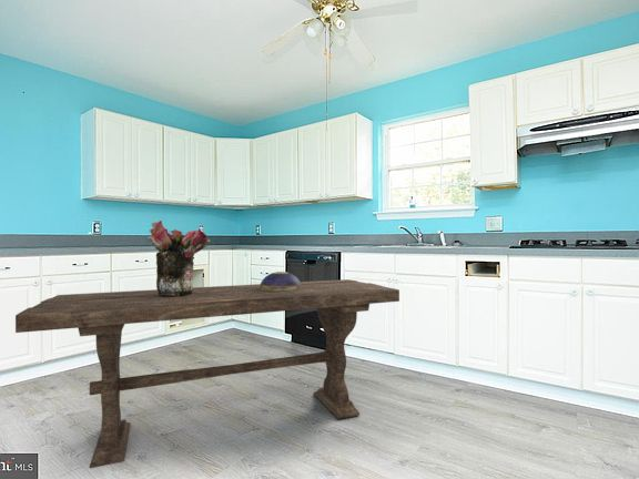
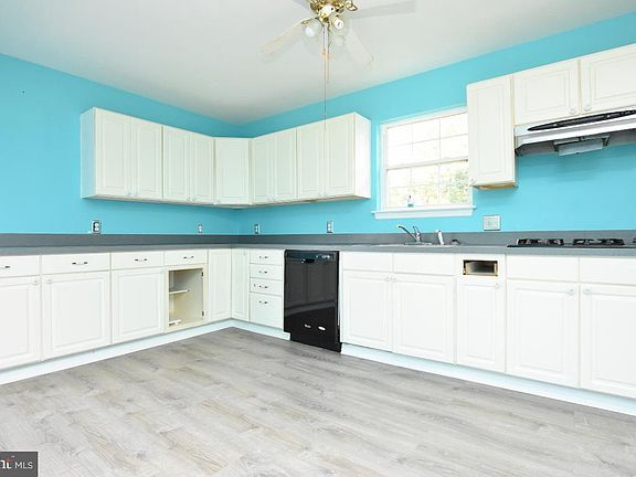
- dining table (235, 364)
- bouquet (178, 256)
- decorative bowl (280, 279)
